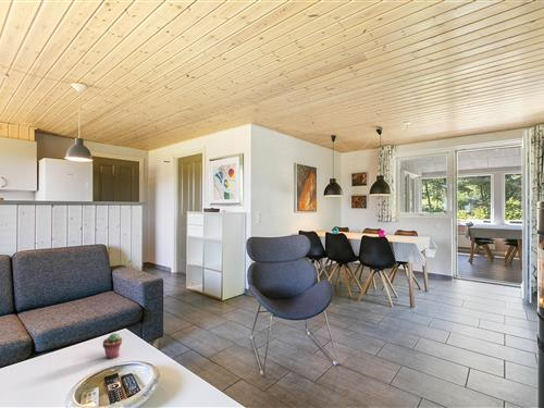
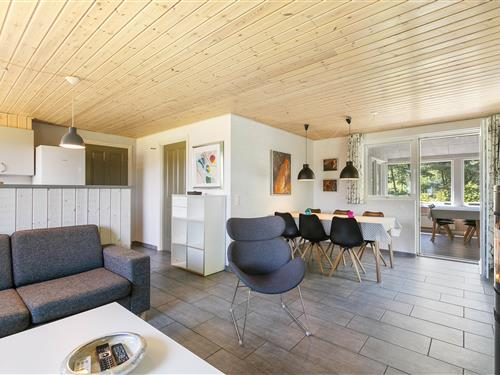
- potted succulent (112, 344)
